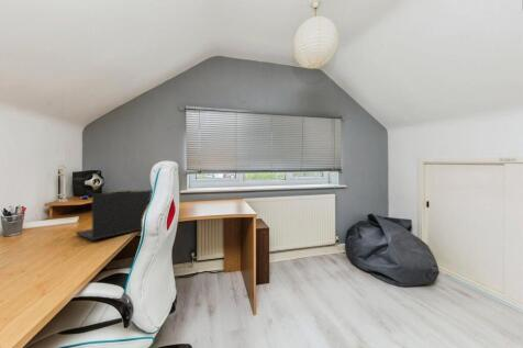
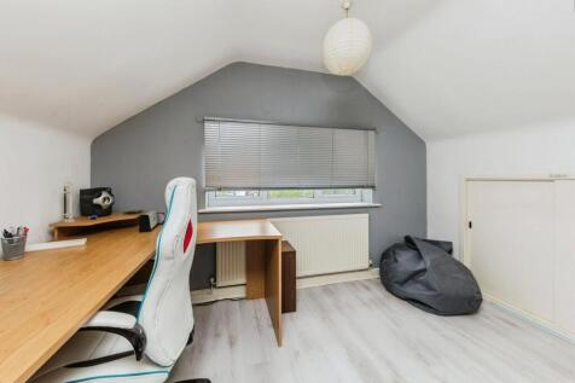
- laptop (118, 211)
